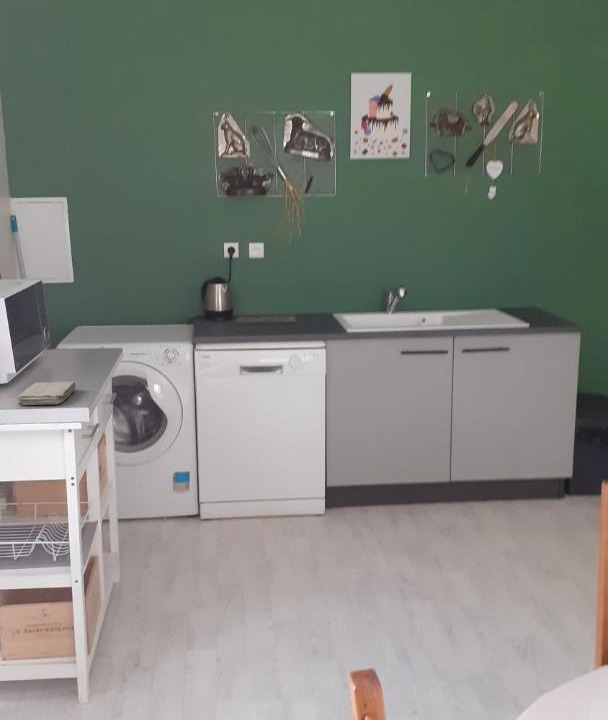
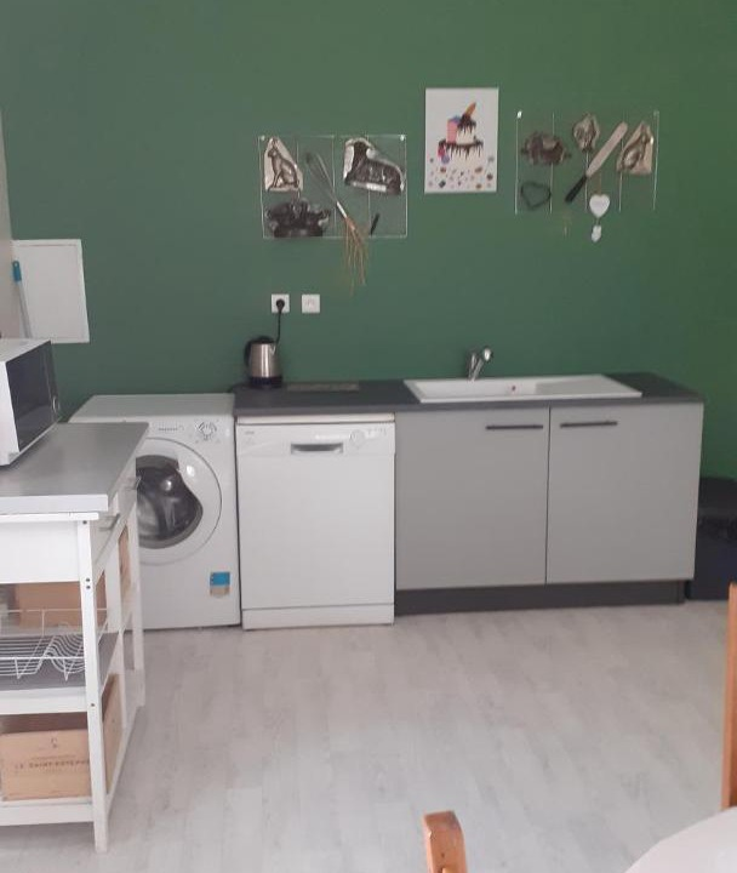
- washcloth (47, 392)
